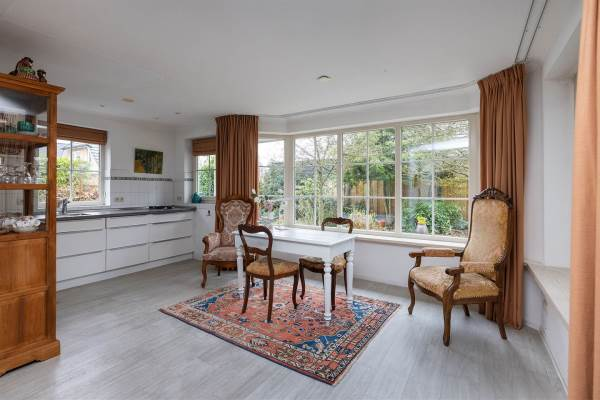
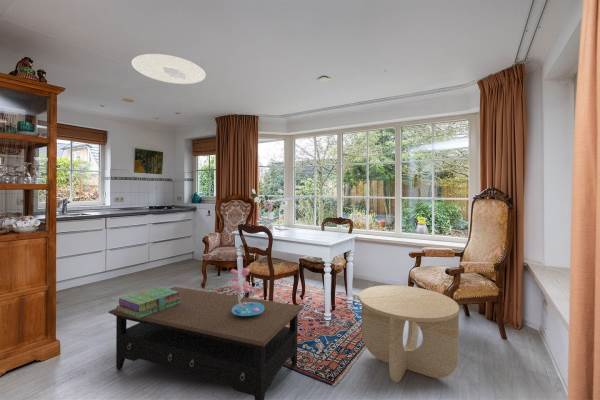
+ coffee table (208, 337)
+ stack of books (150, 300)
+ side table (408, 333)
+ decorative tree (247, 290)
+ ceiling light (170, 67)
